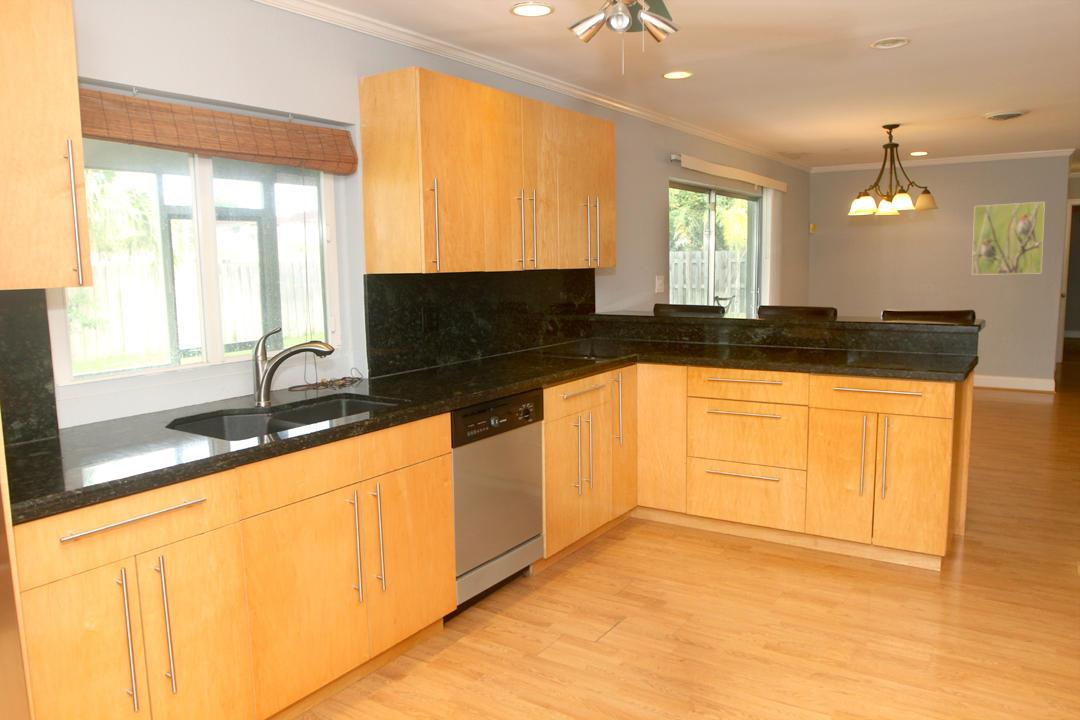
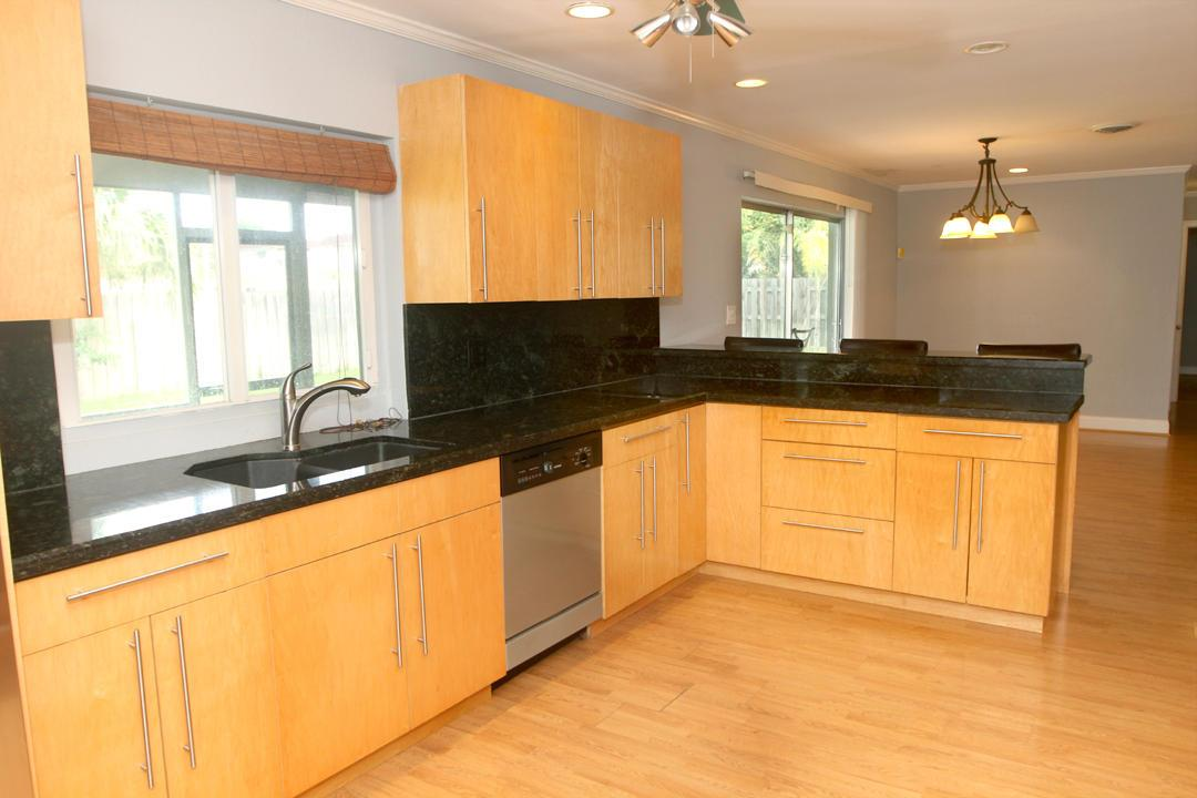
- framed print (1007, 239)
